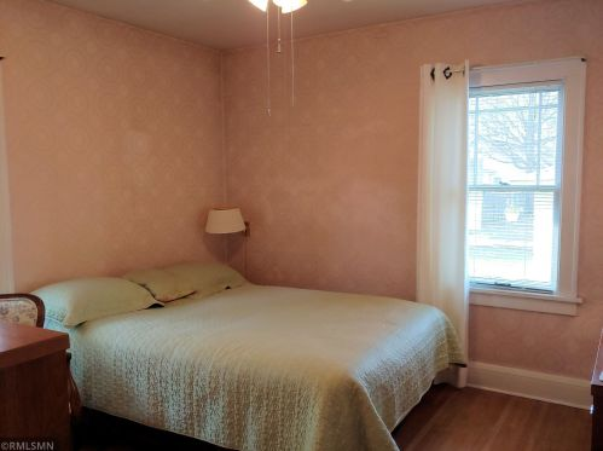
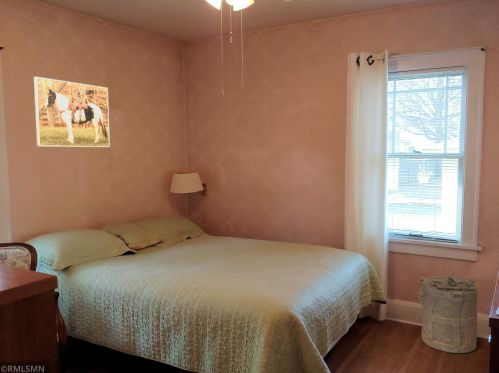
+ laundry hamper (446, 308)
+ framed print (74, 114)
